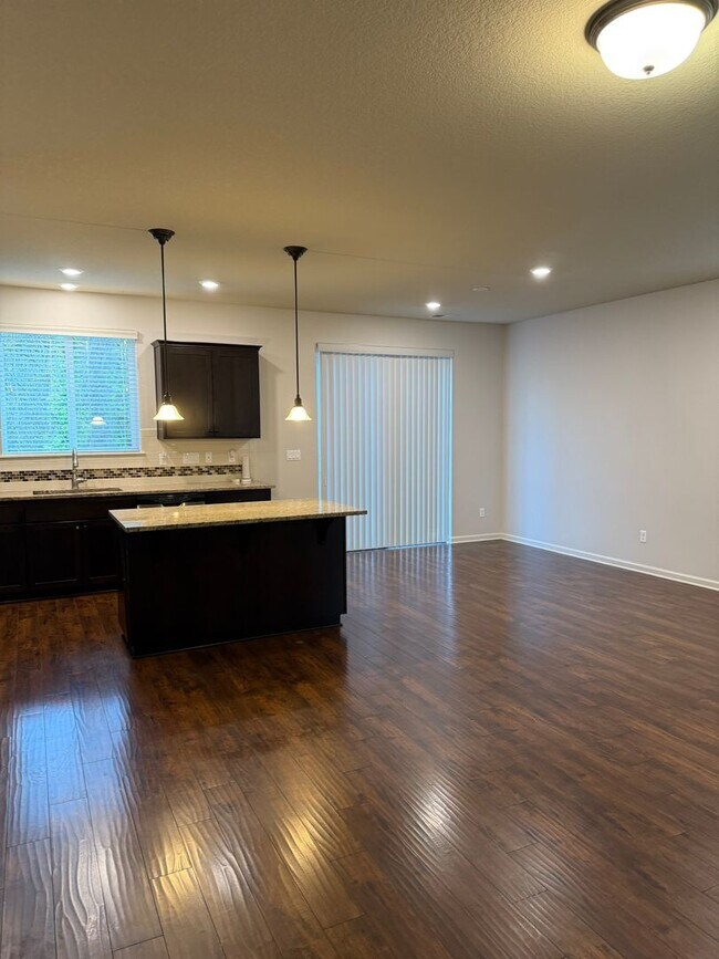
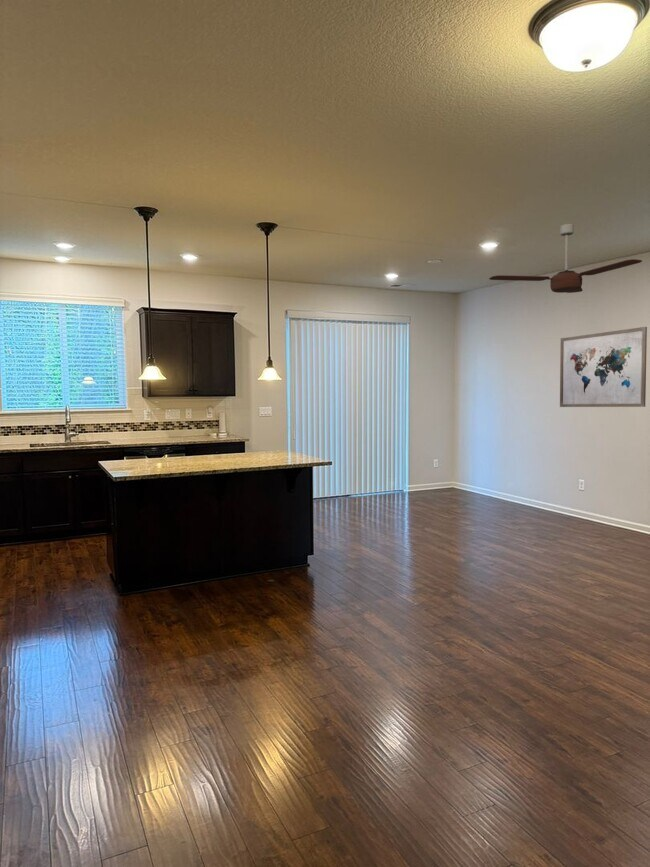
+ wall art (599, 370)
+ ceiling fan (565, 261)
